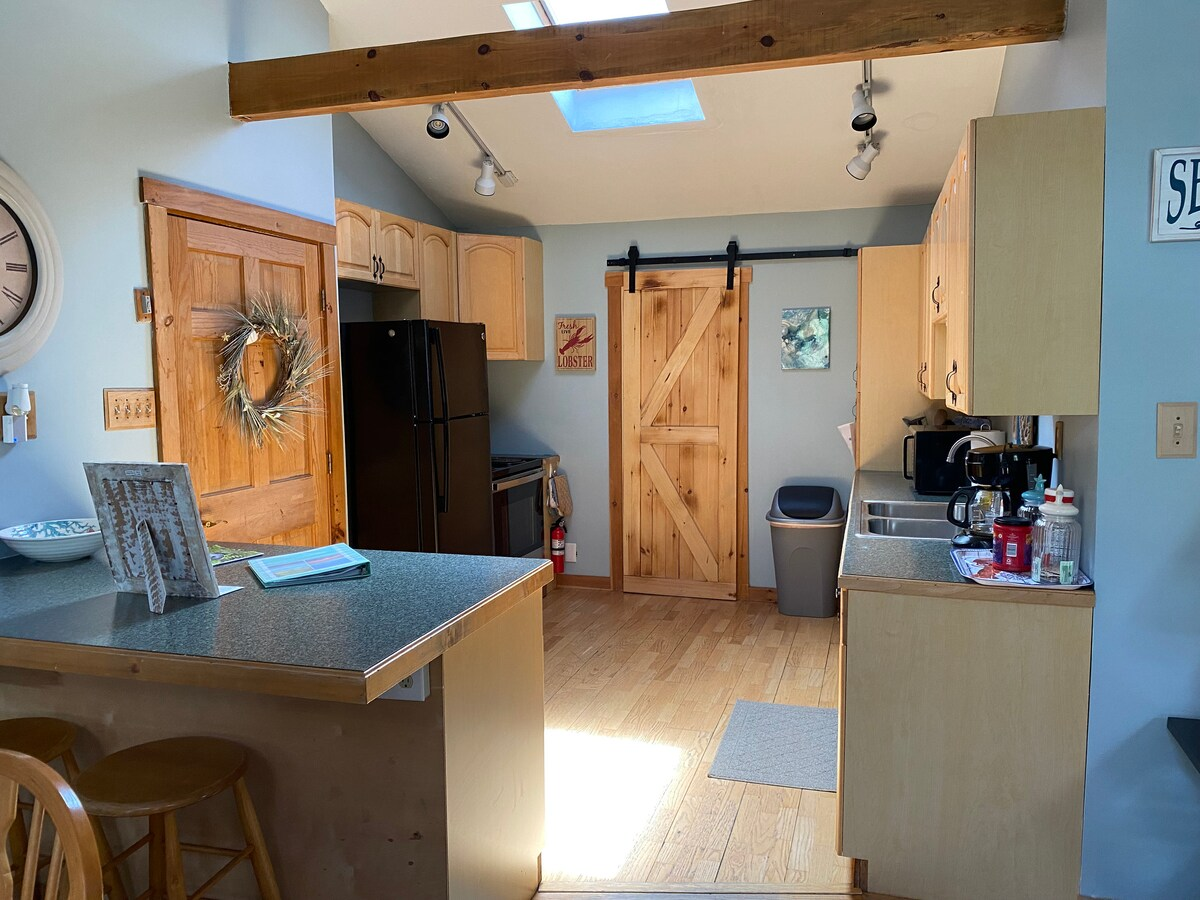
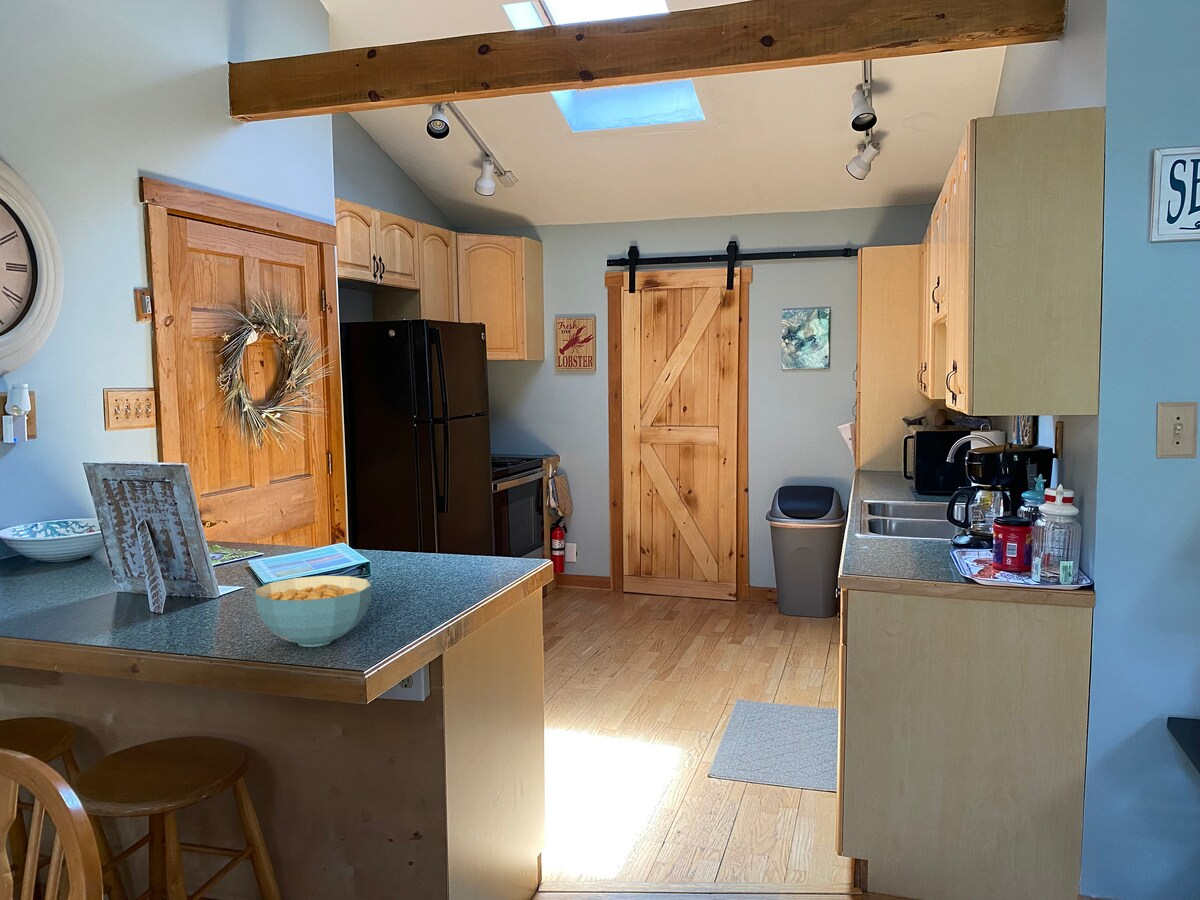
+ cereal bowl (314, 614)
